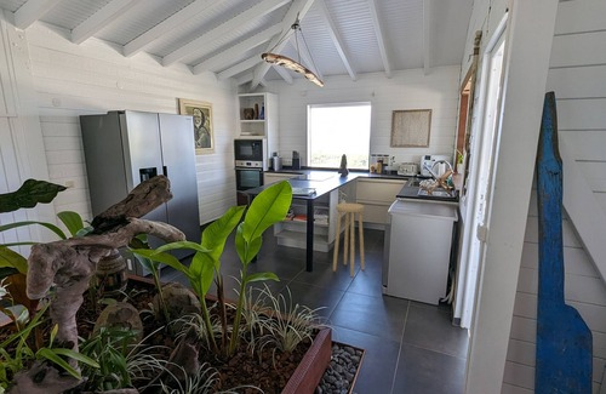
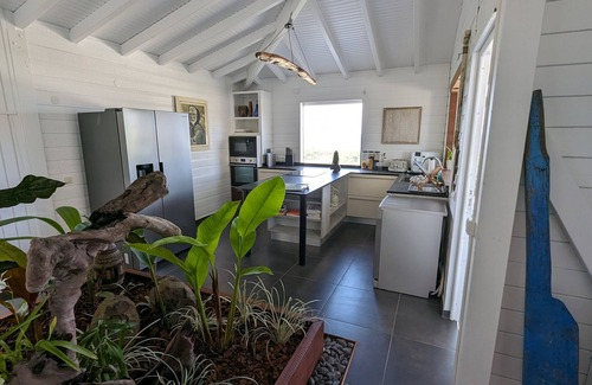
- stool (350, 238)
